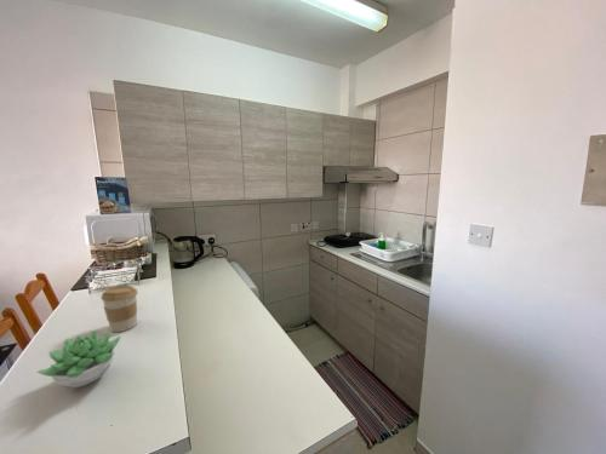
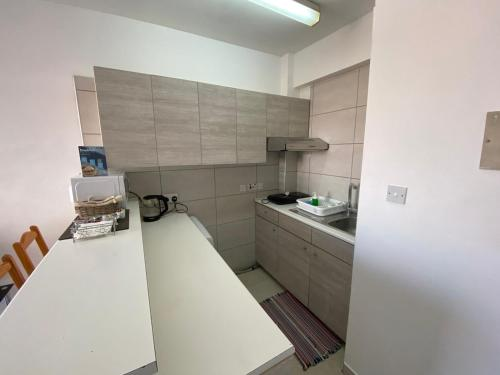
- succulent plant (84, 360)
- coffee cup (121, 306)
